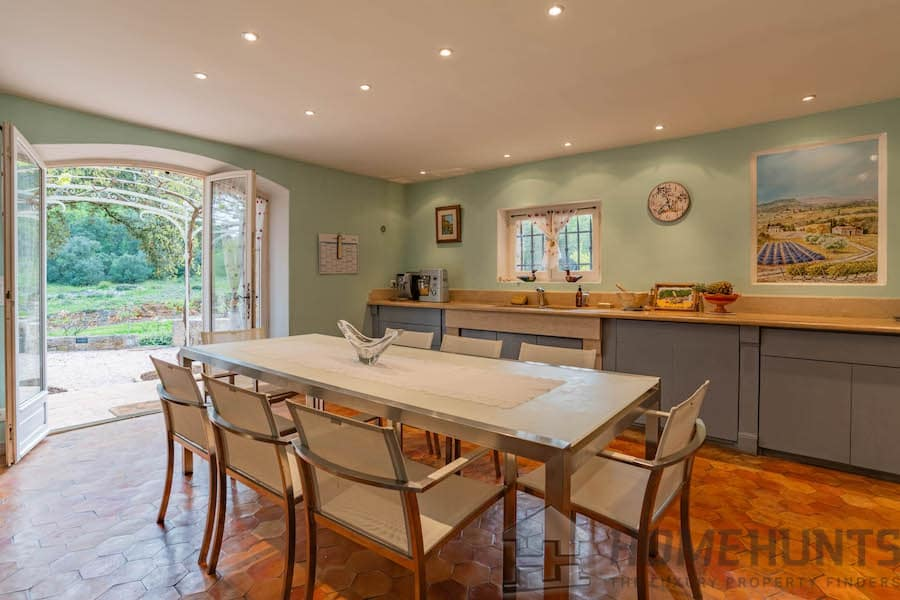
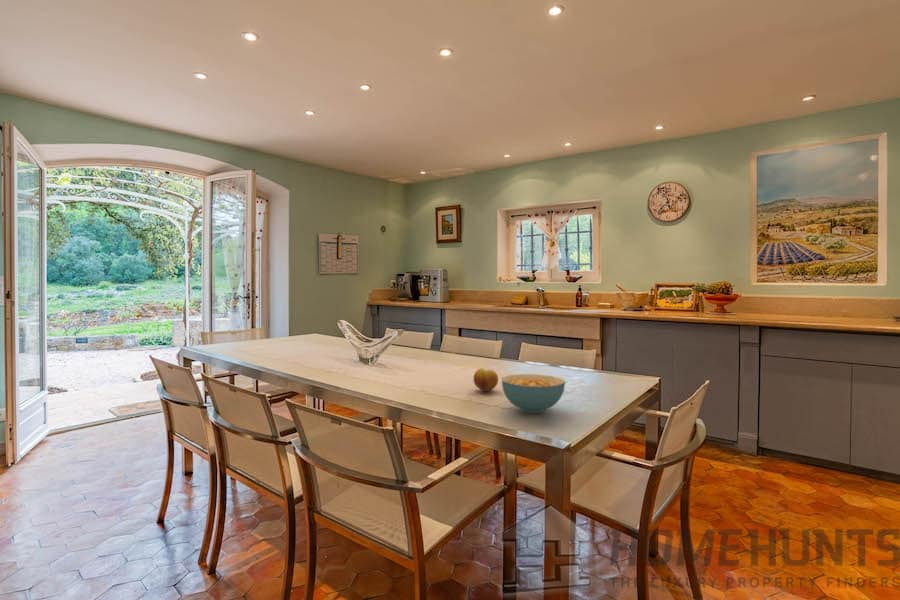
+ cereal bowl (532, 395)
+ fruit (485, 379)
